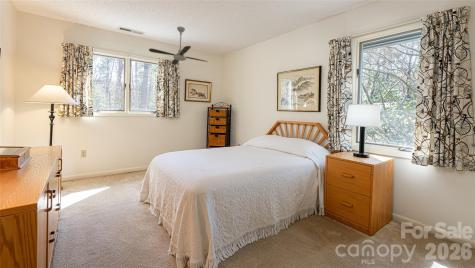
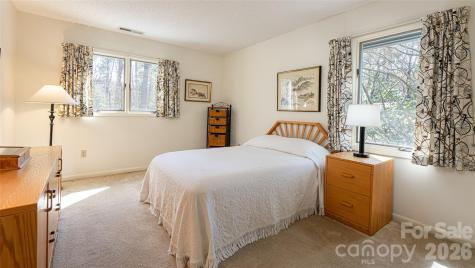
- ceiling fan (180, 43)
